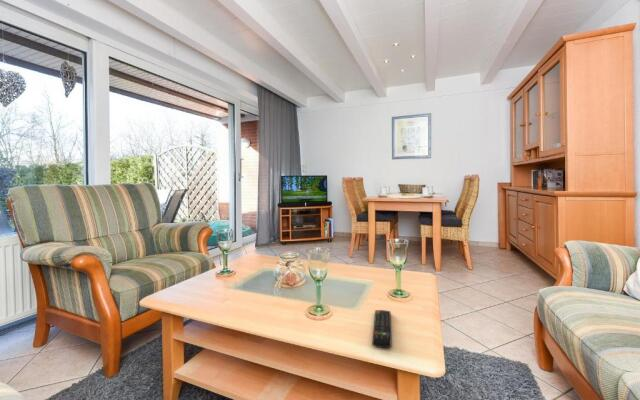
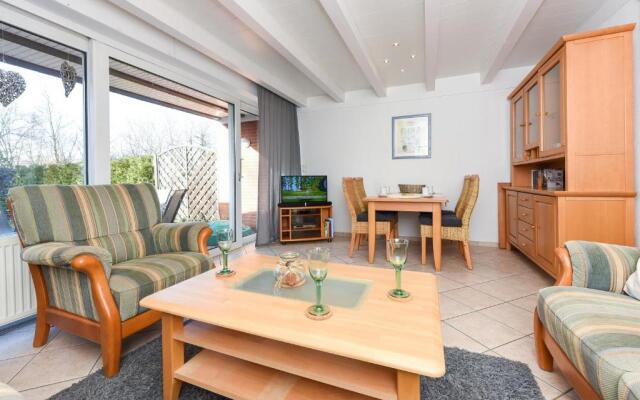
- remote control (382, 326)
